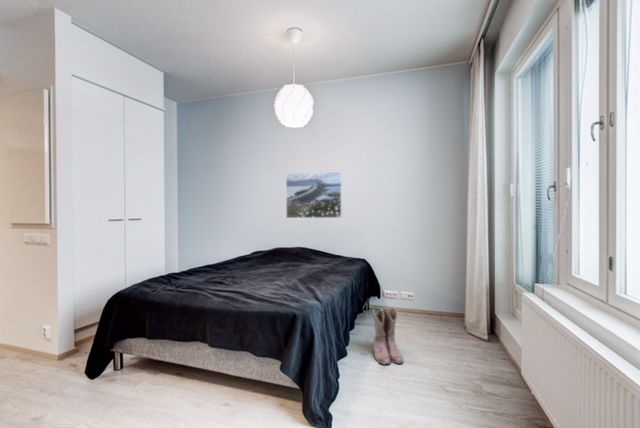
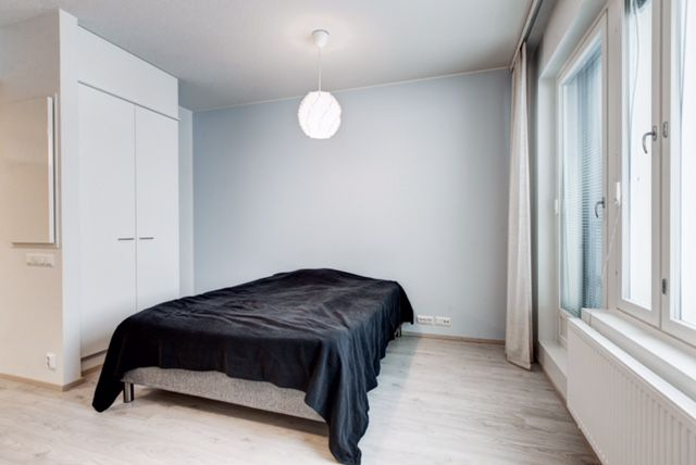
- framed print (313, 195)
- boots (387, 333)
